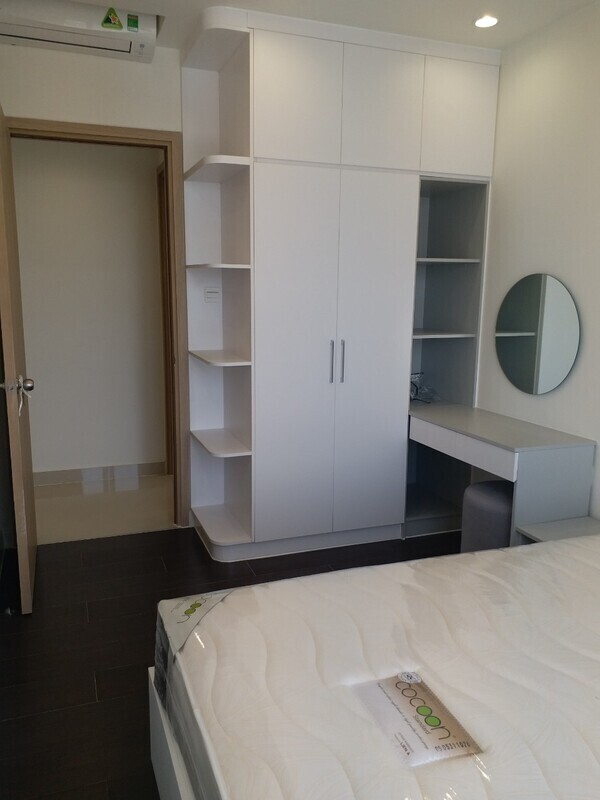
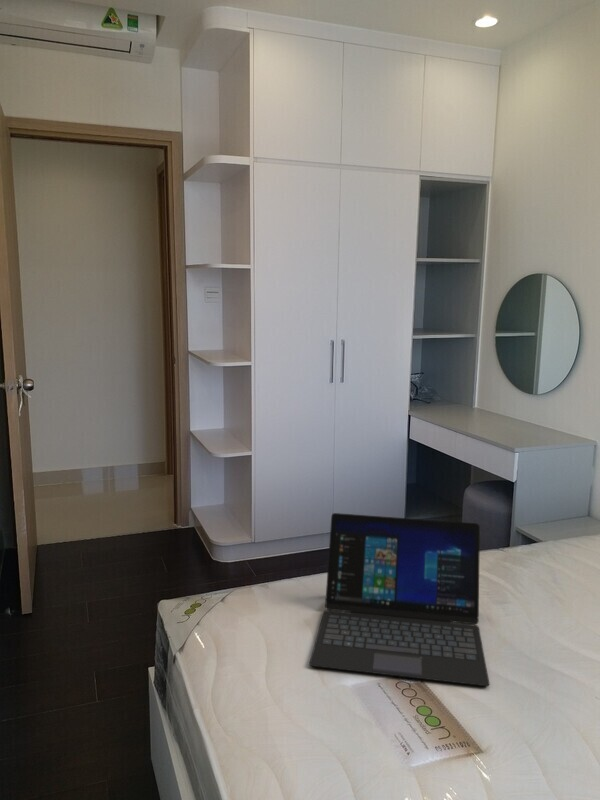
+ laptop (401, 588)
